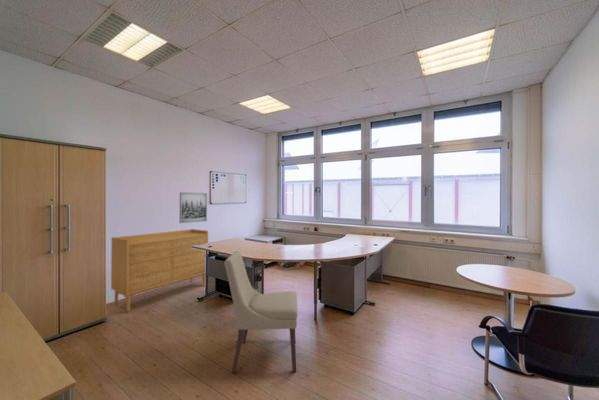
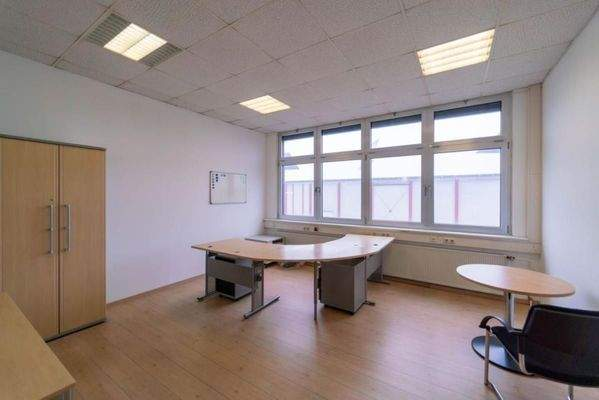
- sideboard (164, 264)
- chair (262, 304)
- wall art (193, 207)
